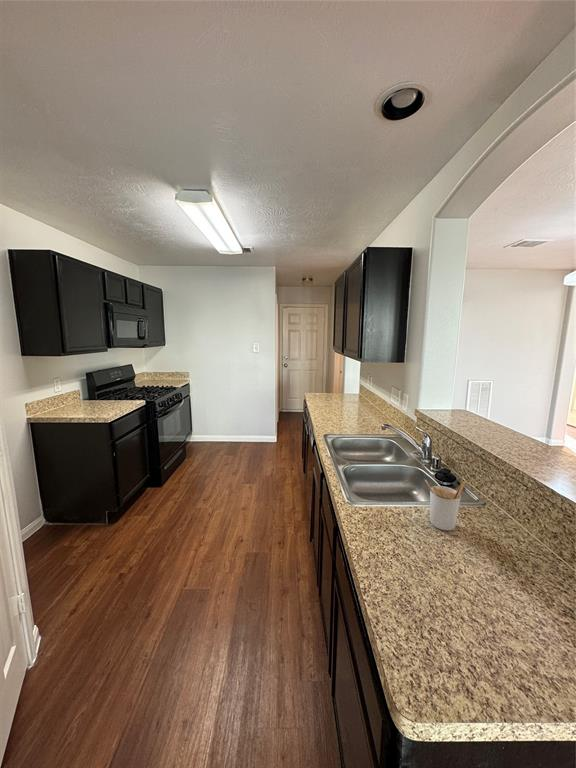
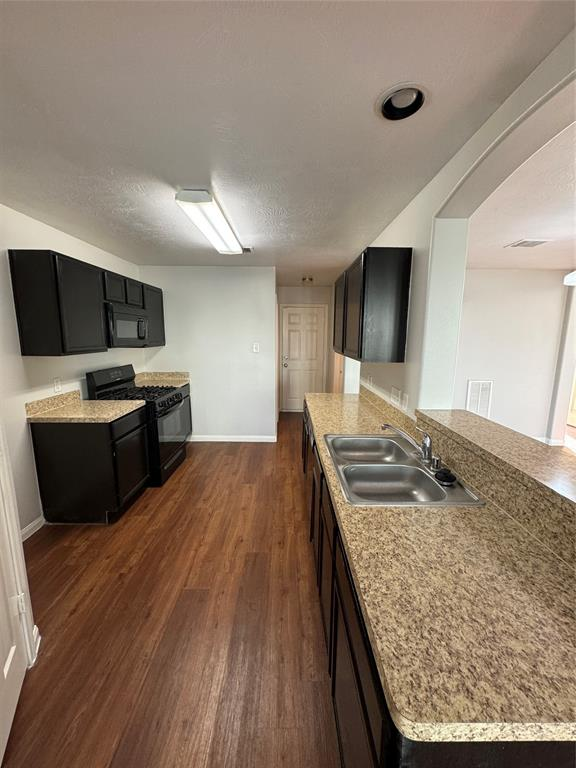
- utensil holder (443, 503)
